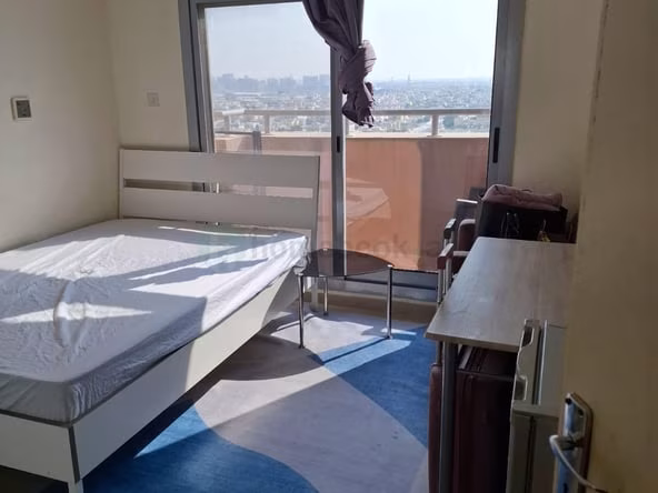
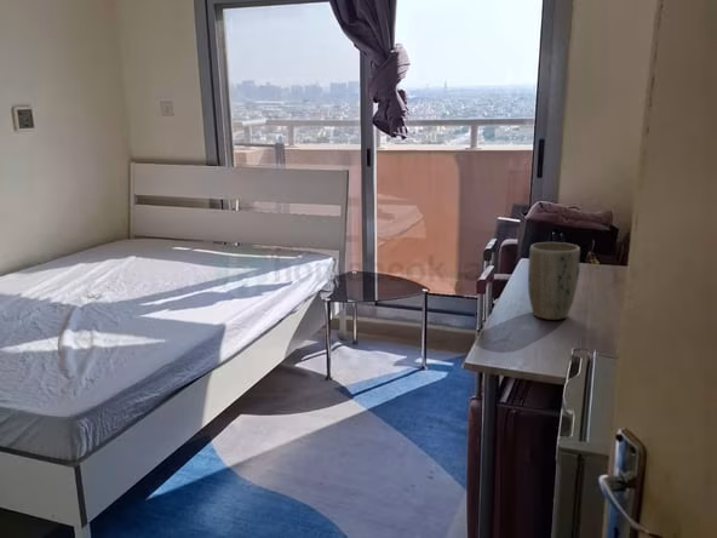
+ plant pot (552, 280)
